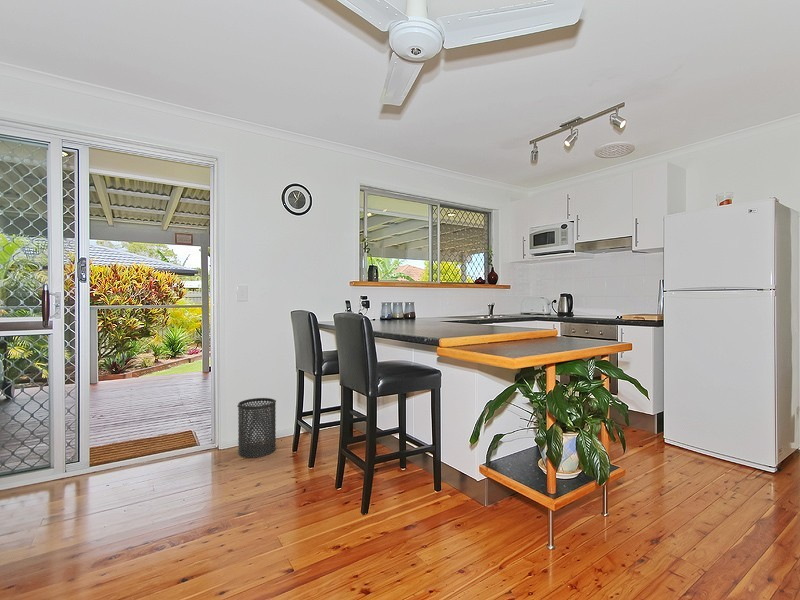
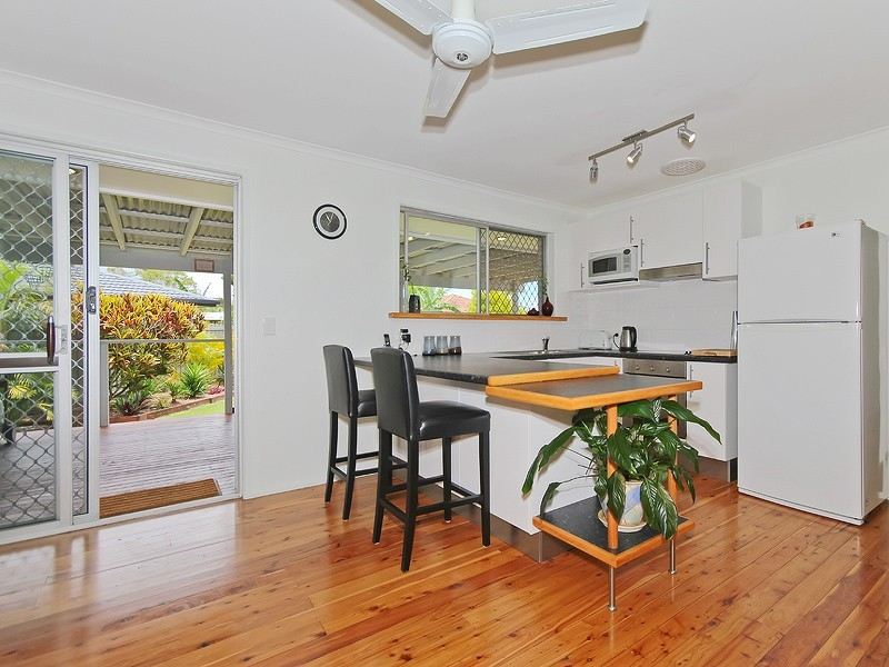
- trash can (257, 426)
